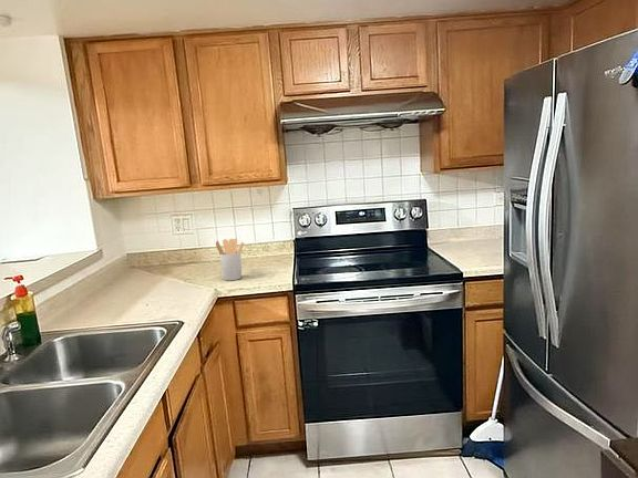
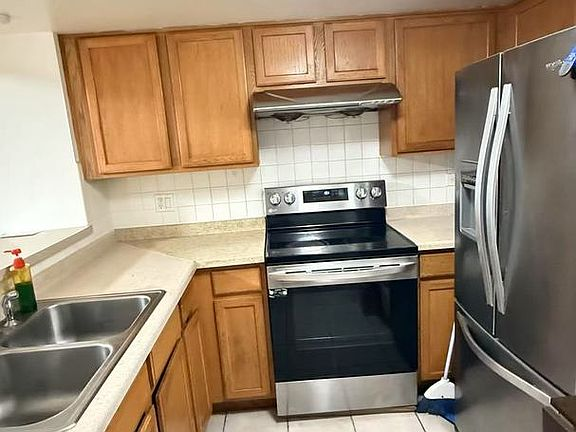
- utensil holder (230, 258)
